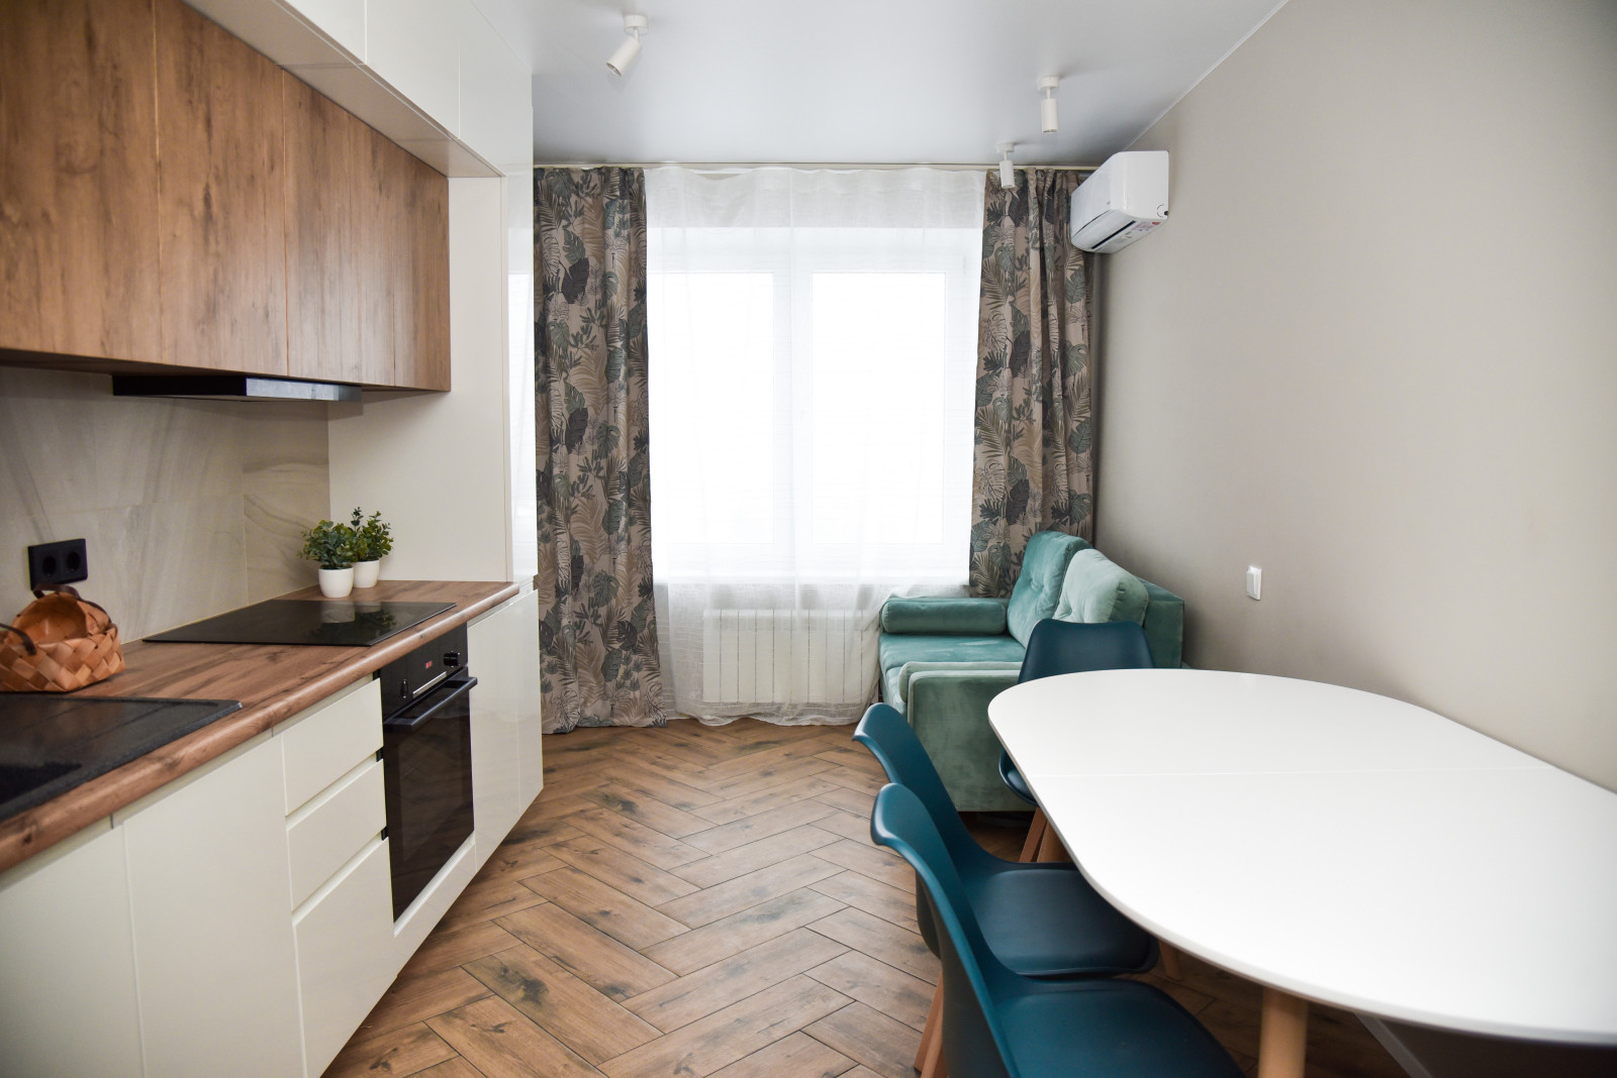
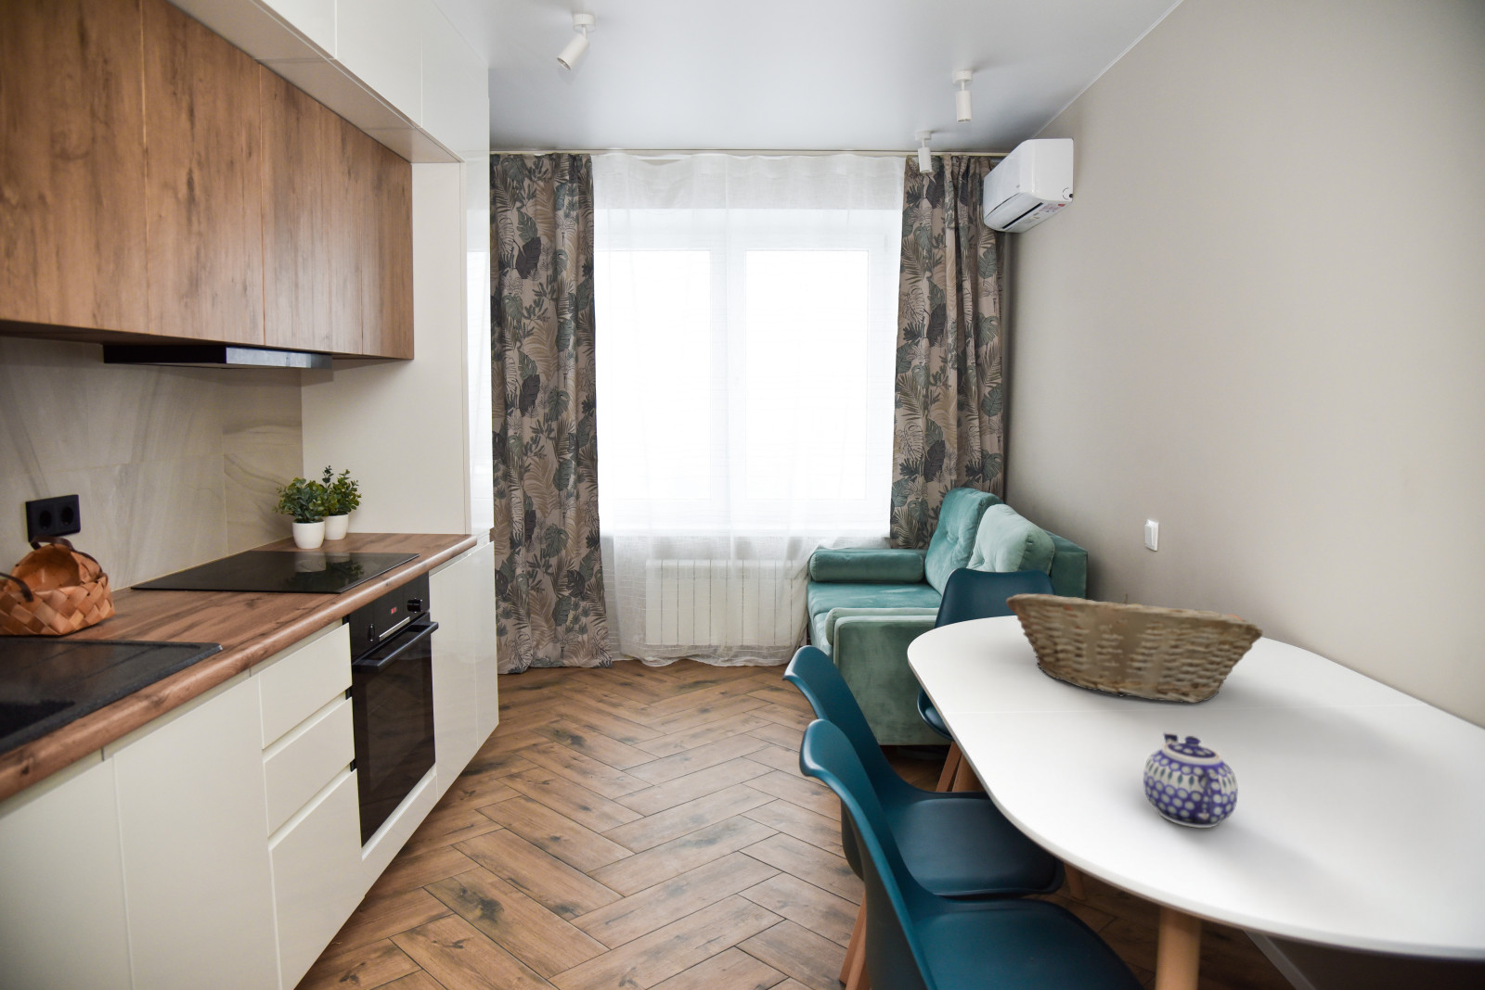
+ fruit basket (1123, 634)
+ teapot (1189, 776)
